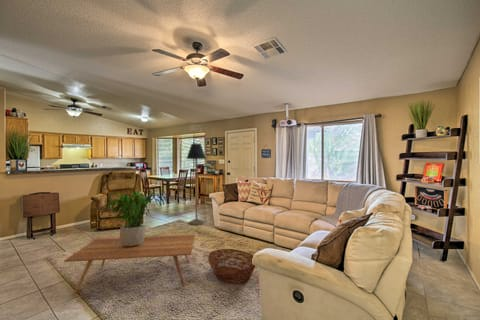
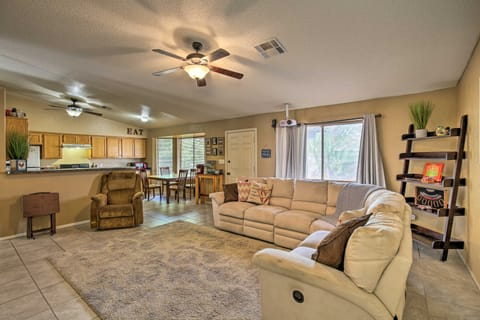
- coffee table (139, 257)
- potted plant (131, 217)
- floor lamp (196, 183)
- basket (232, 266)
